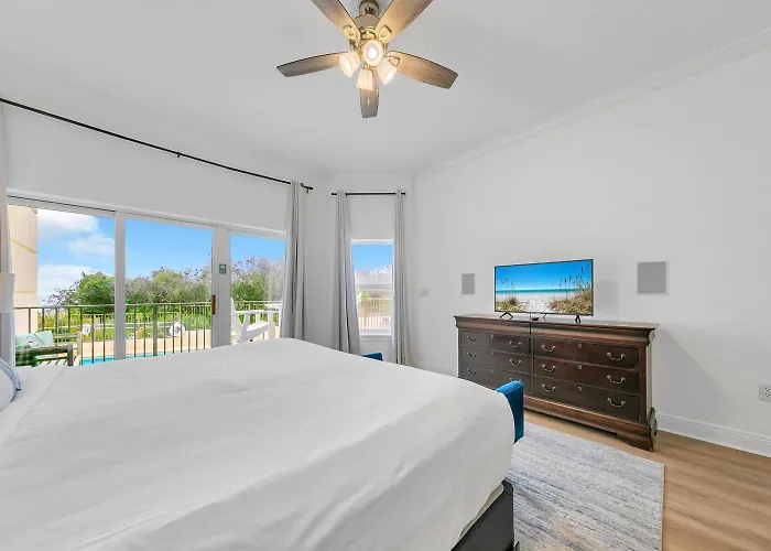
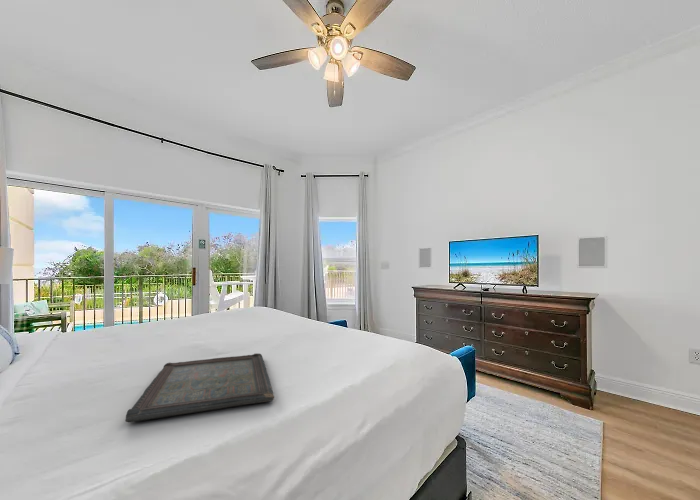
+ serving tray (212, 379)
